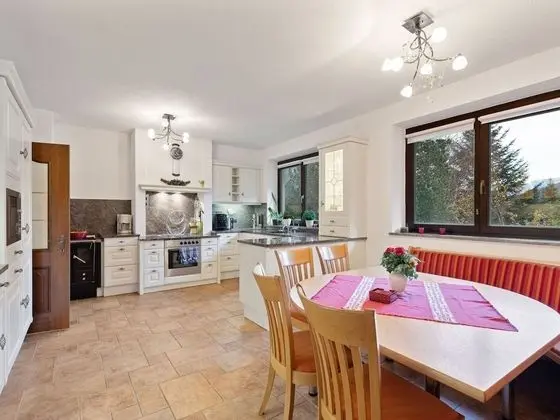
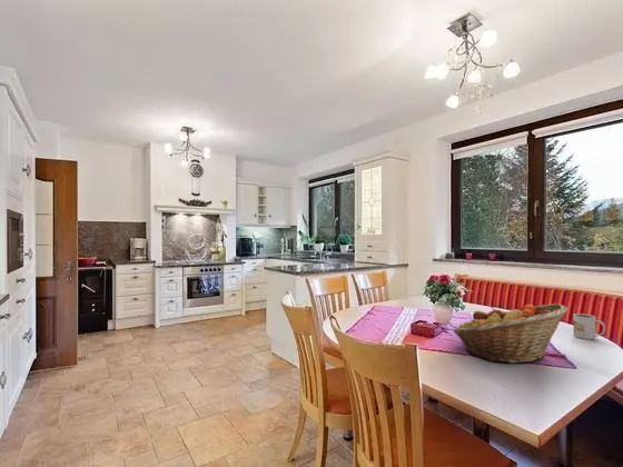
+ fruit basket (508, 327)
+ mug (589, 327)
